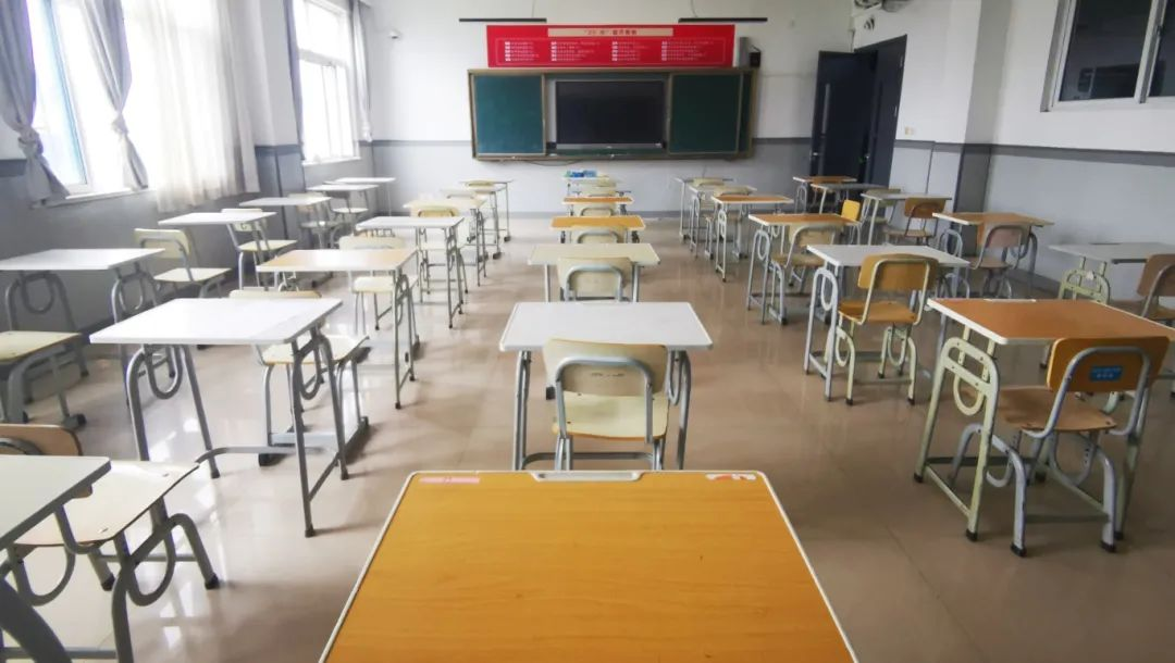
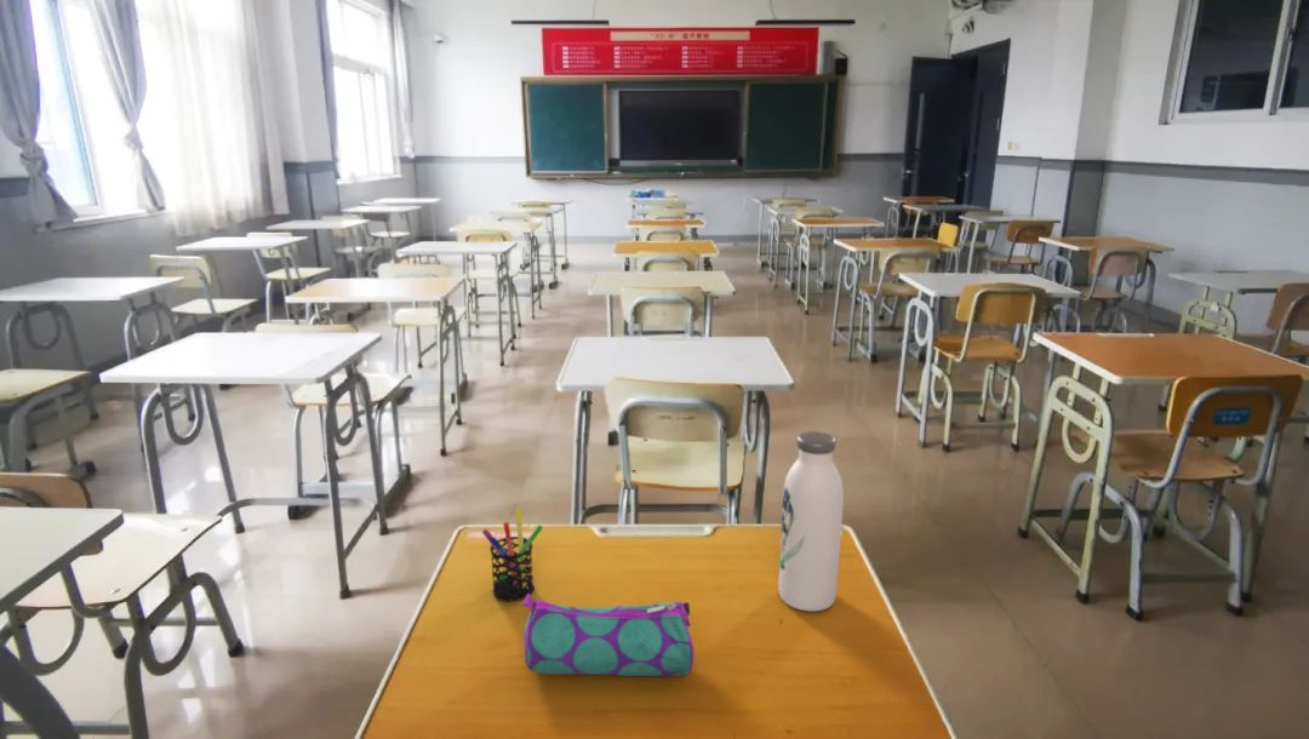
+ water bottle (811, 519)
+ pencil case (608, 635)
+ pen holder (515, 552)
